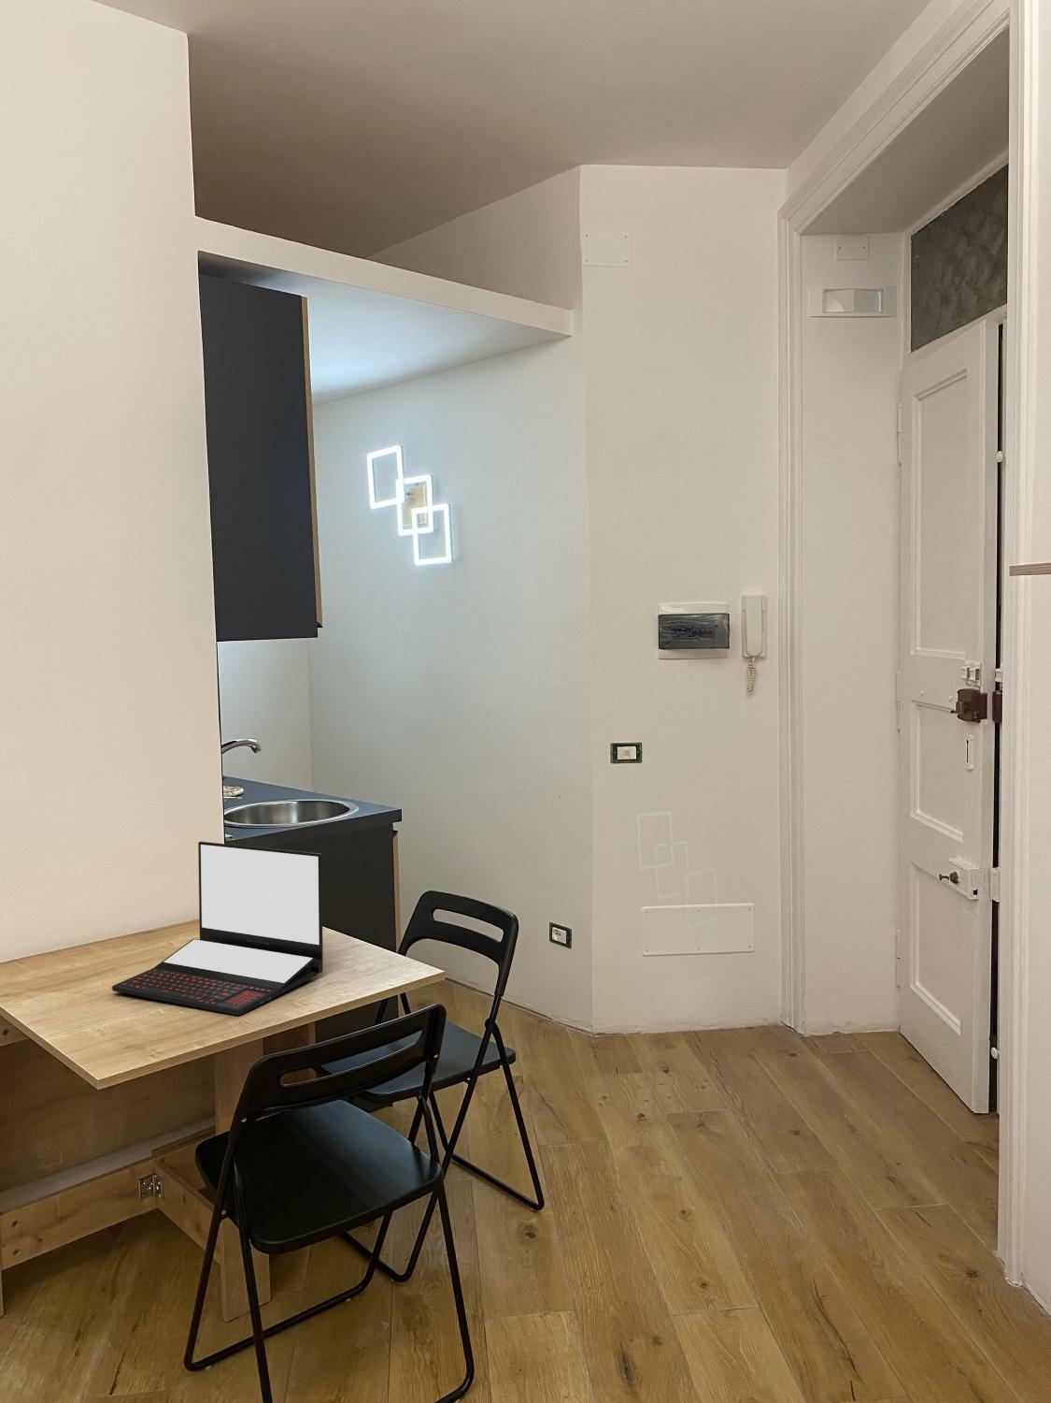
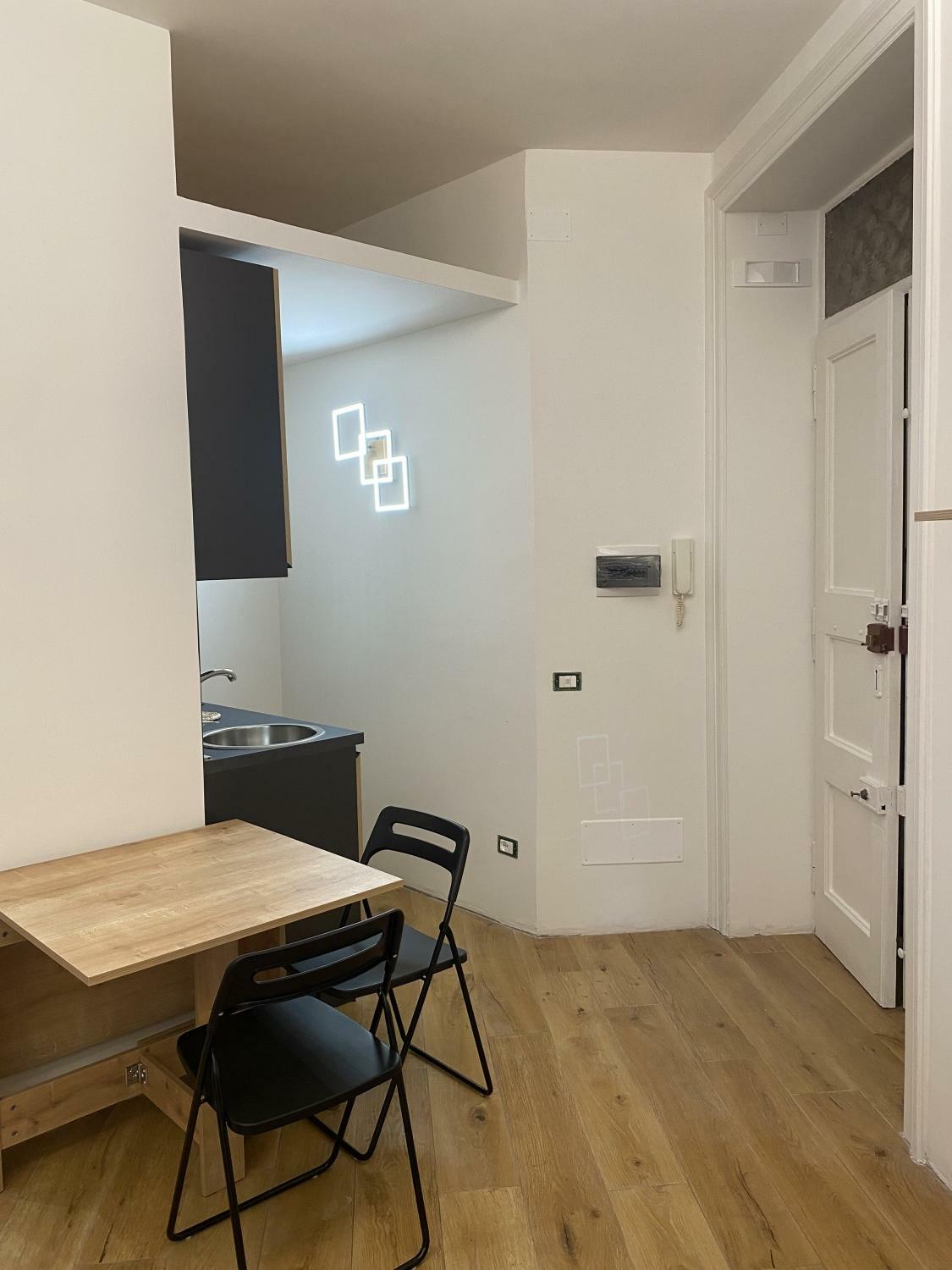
- laptop (217, 922)
